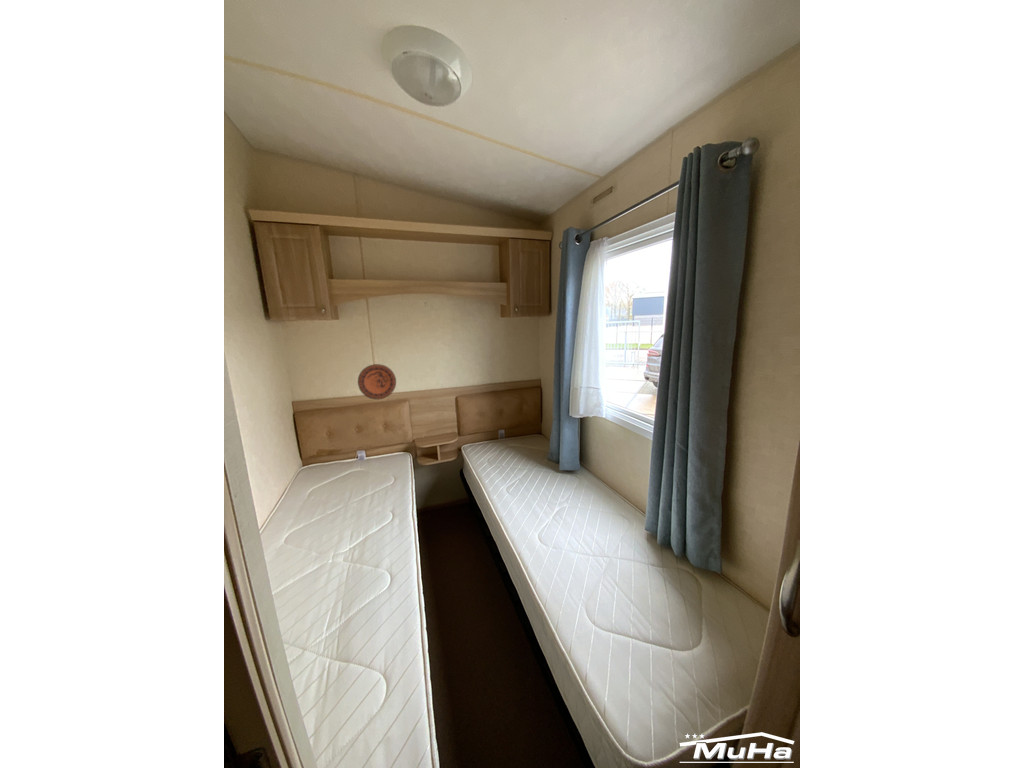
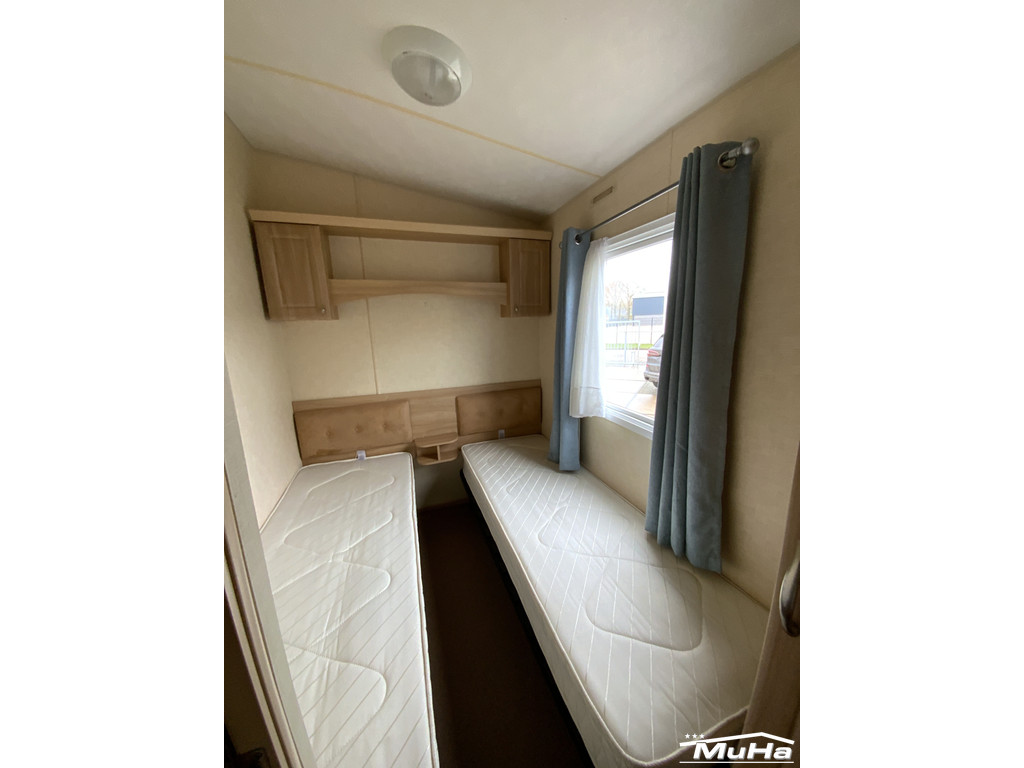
- decorative plate (377, 381)
